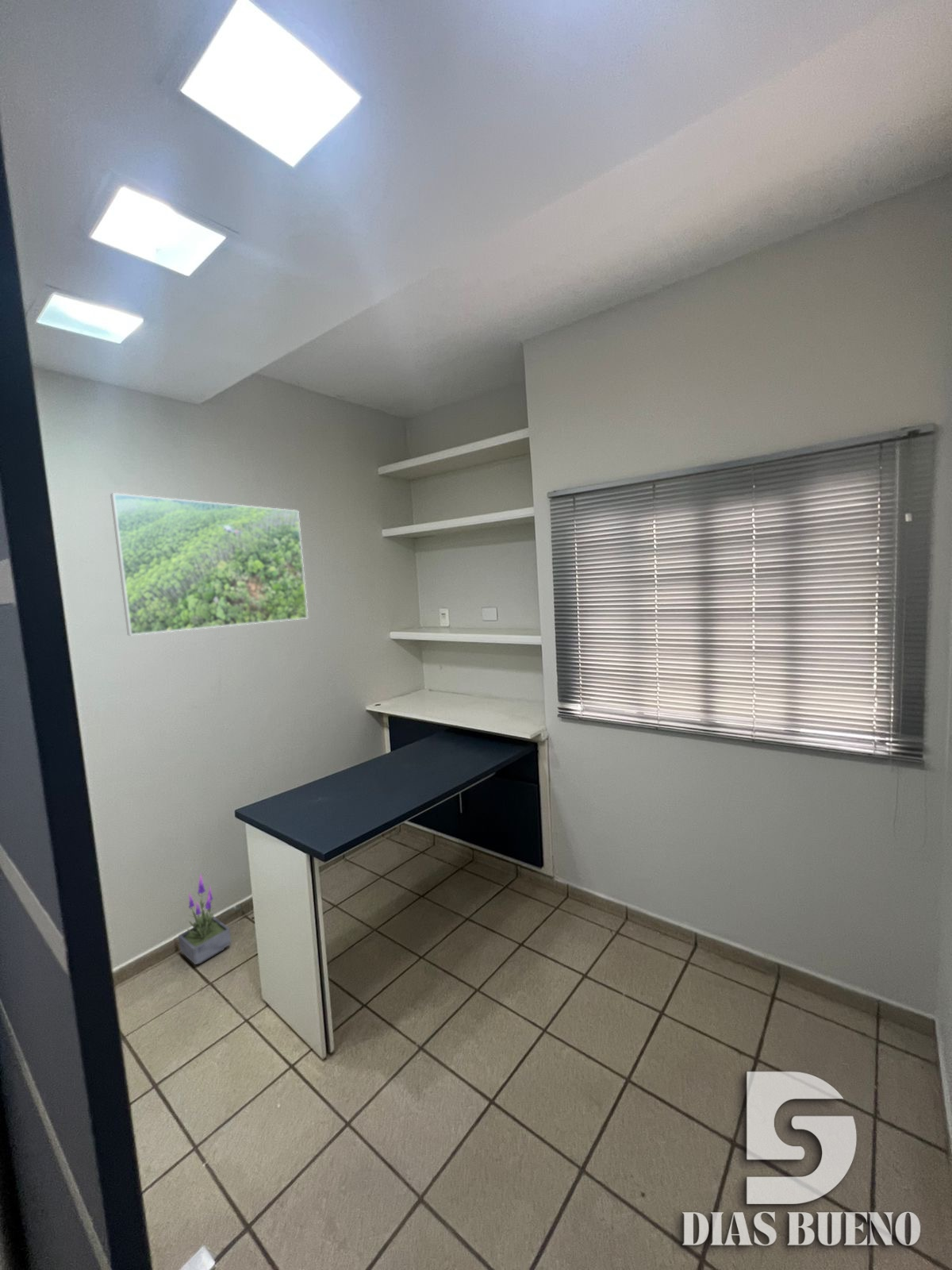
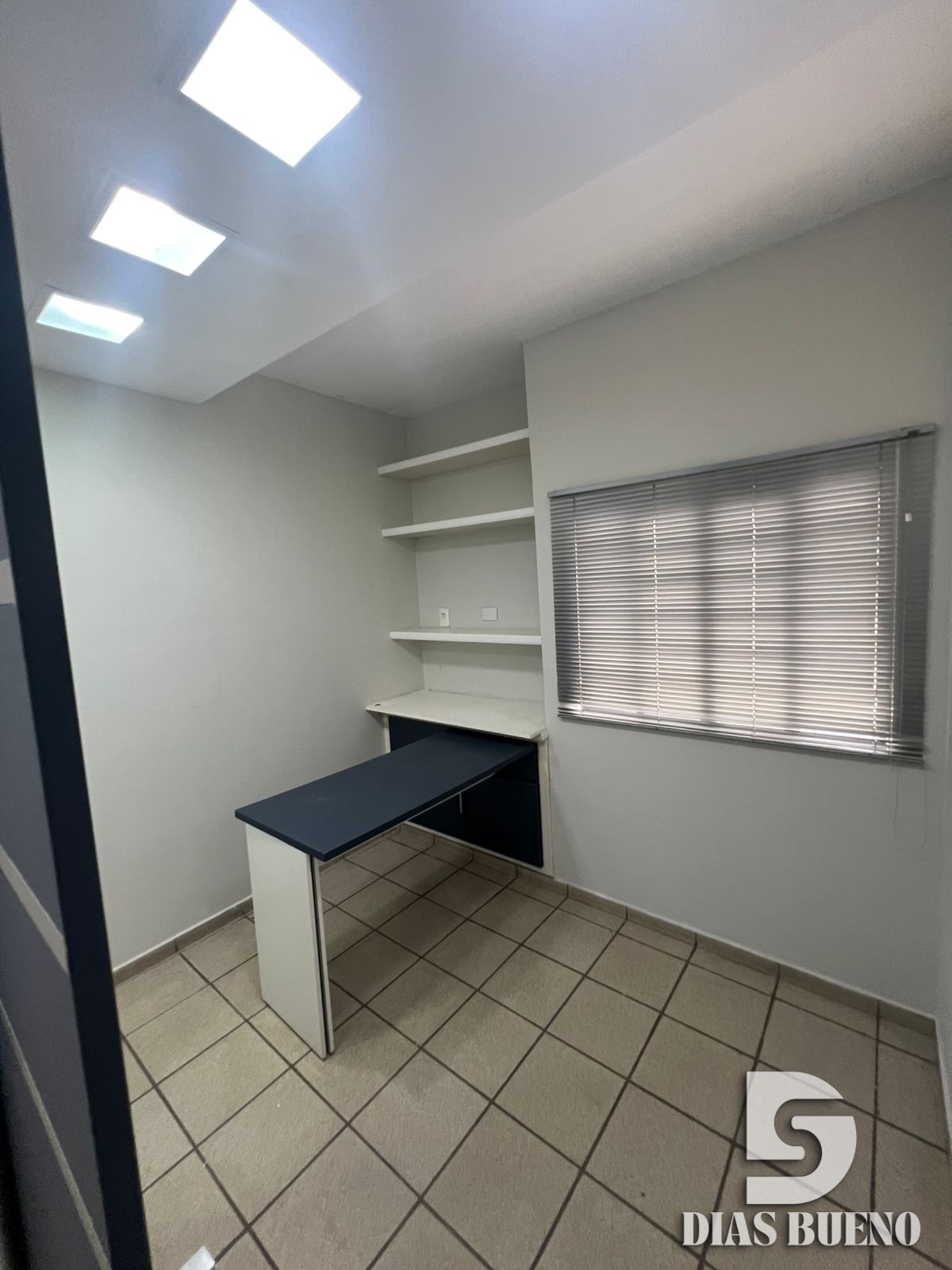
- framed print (223, 565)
- potted plant (202, 914)
